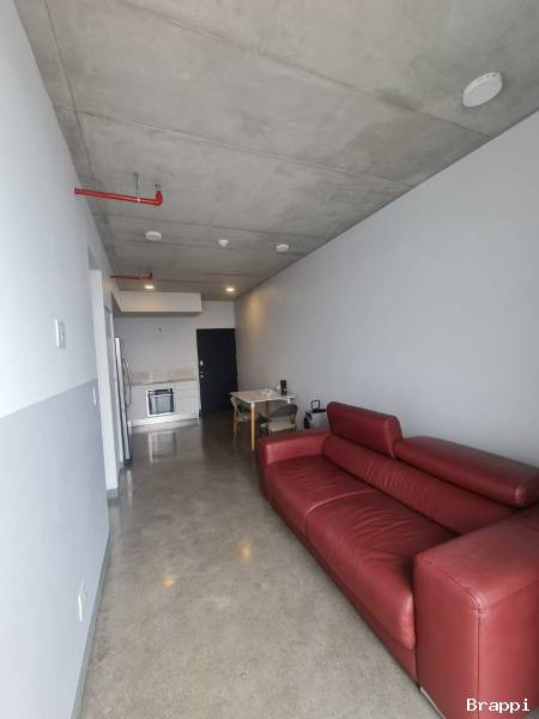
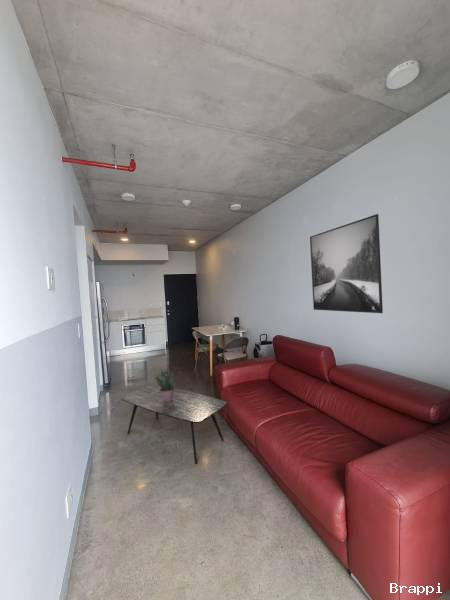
+ coffee table (173, 417)
+ potted plant (165, 383)
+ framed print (341, 269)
